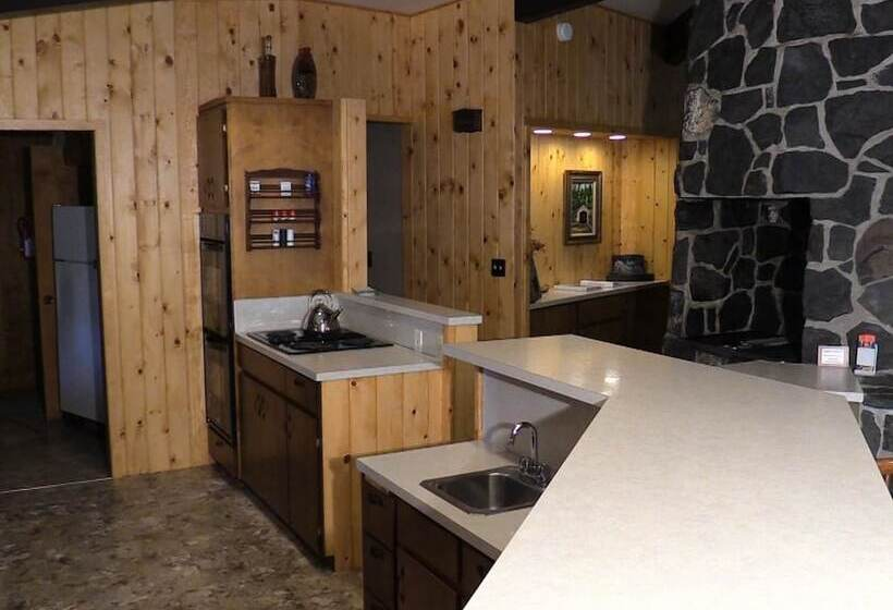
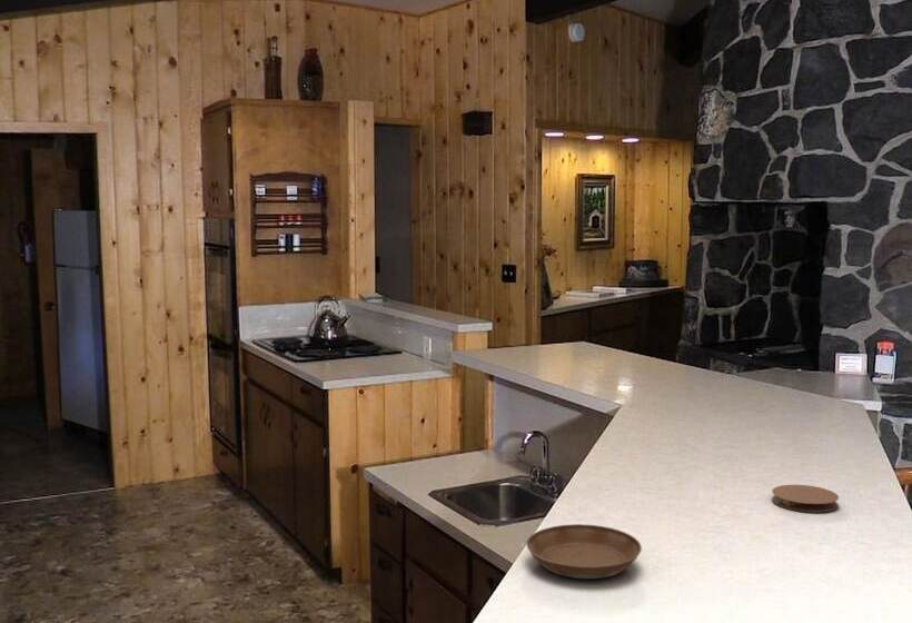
+ saucer (583, 553)
+ coaster (804, 497)
